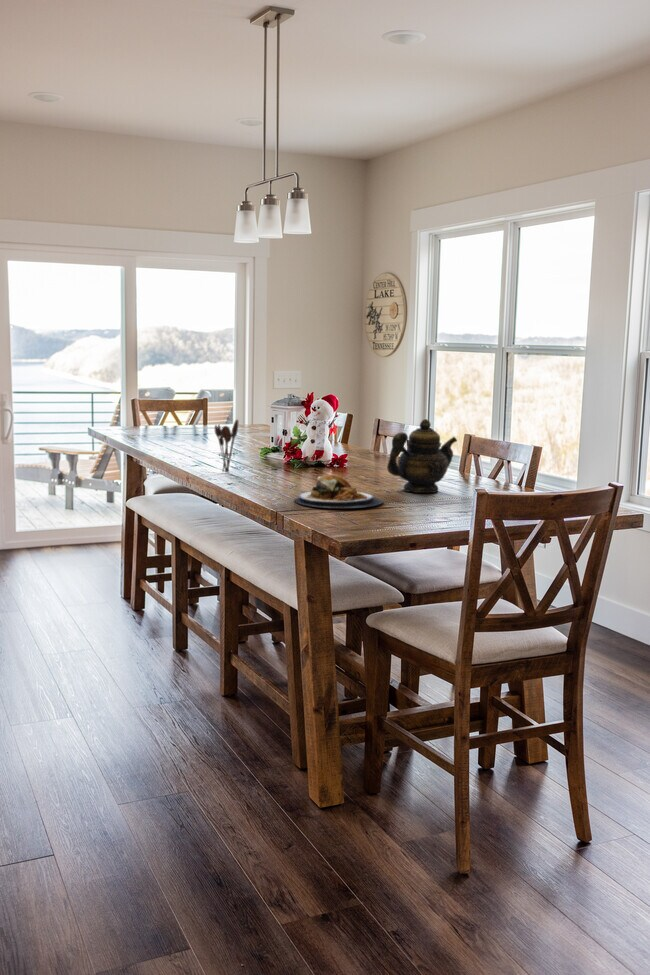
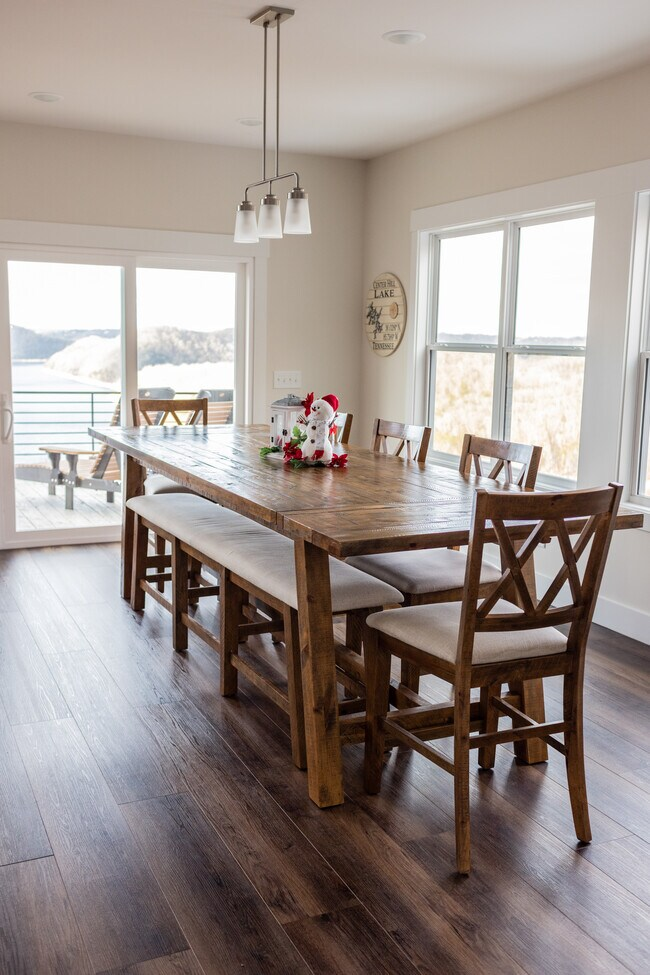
- teapot (422, 455)
- plate (338, 489)
- utensil holder (227, 446)
